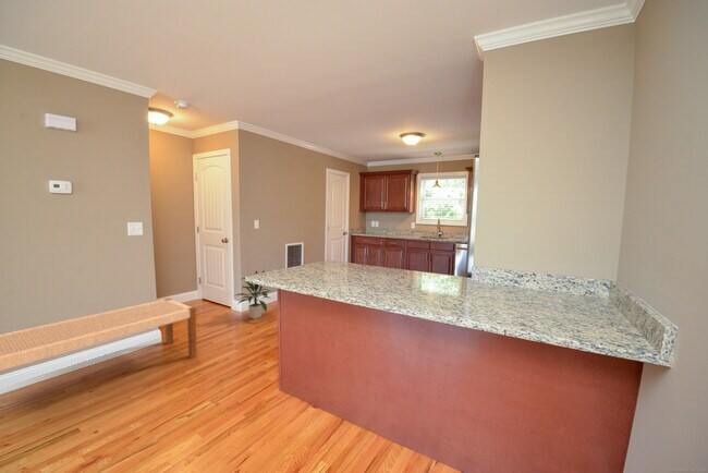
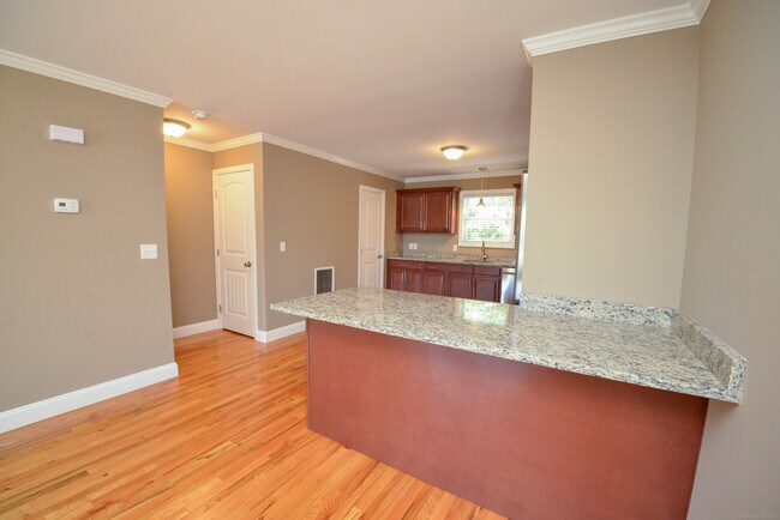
- bench (99, 342)
- indoor plant (255, 294)
